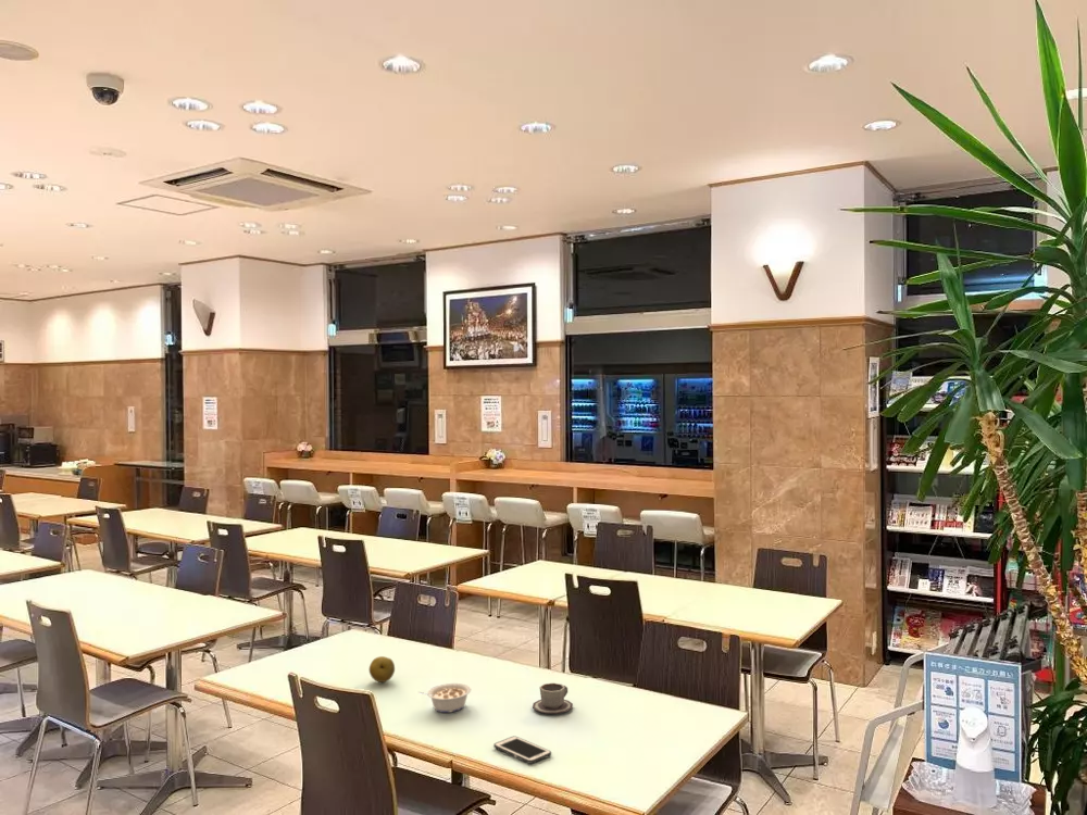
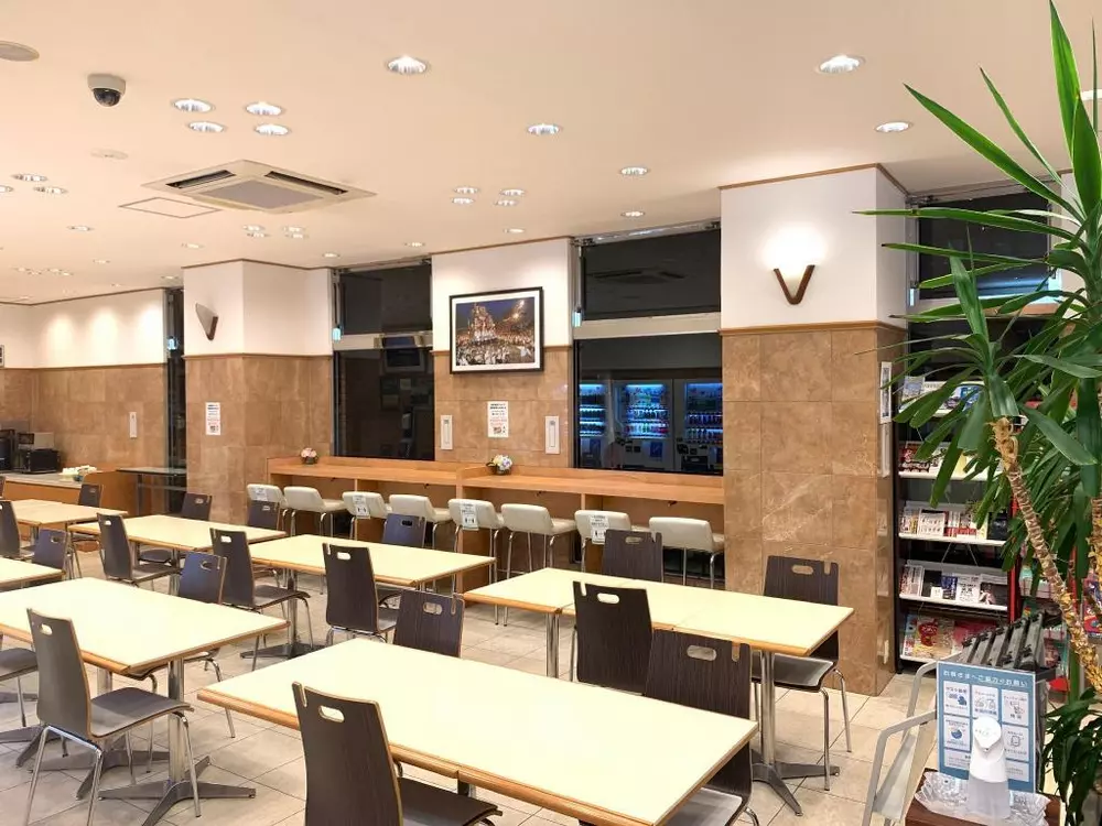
- cup (552, 698)
- fruit (382, 669)
- cell phone (522, 749)
- legume (448, 698)
